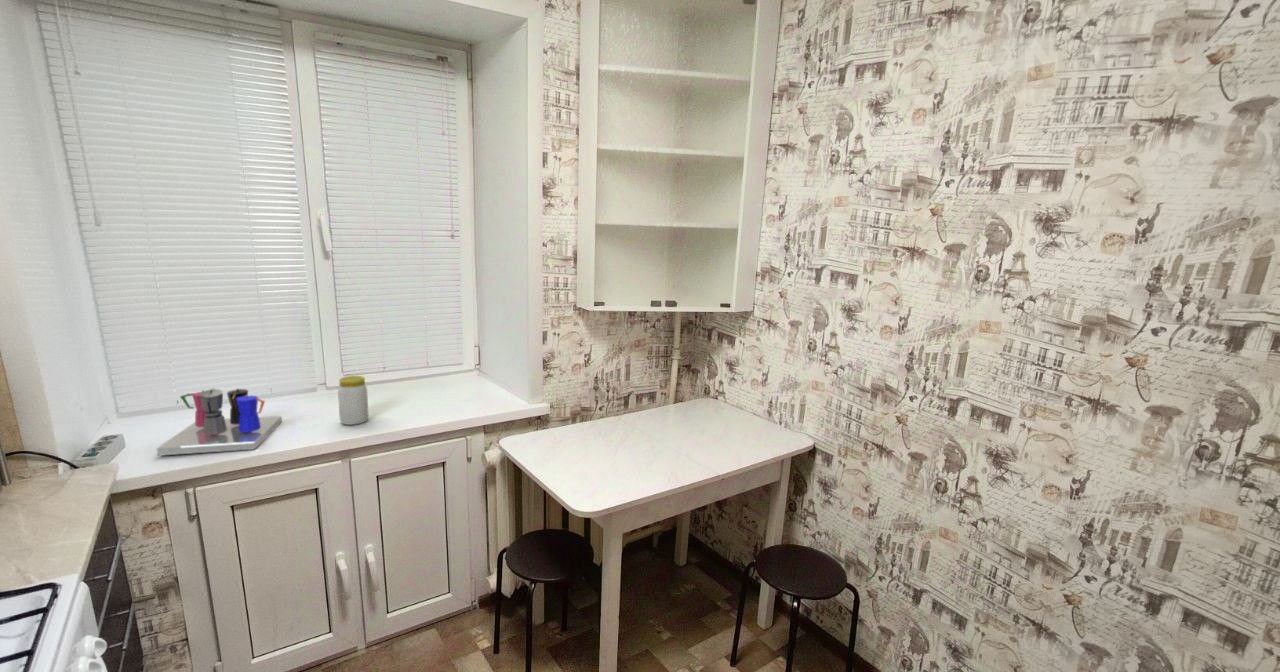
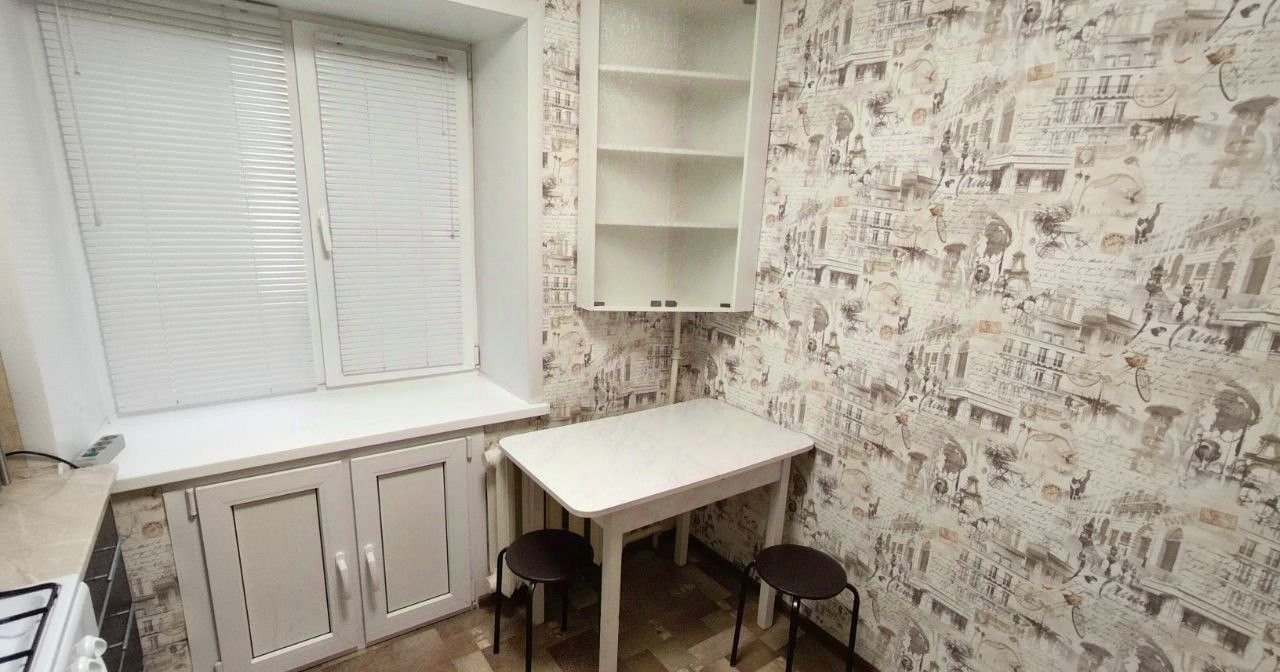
- coffee maker (221, 412)
- jar (353, 399)
